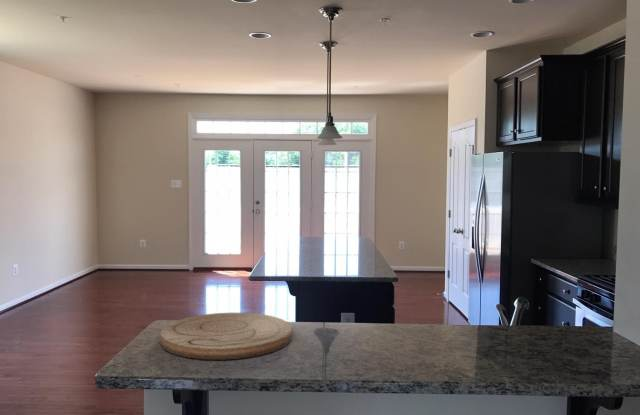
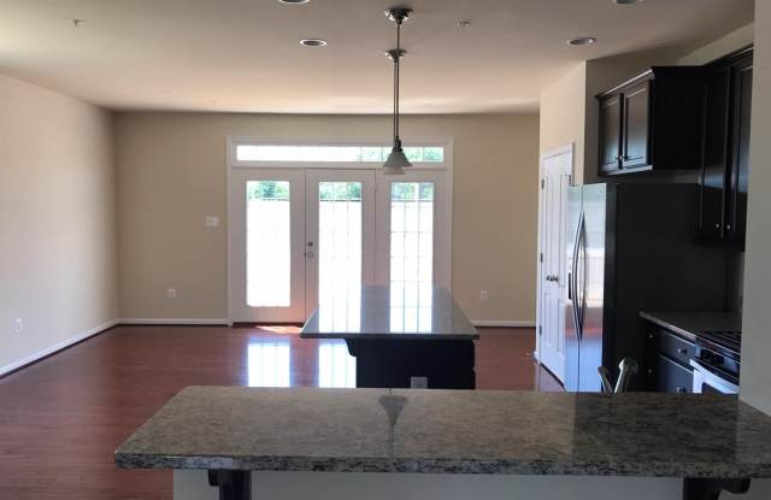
- cutting board (227, 333)
